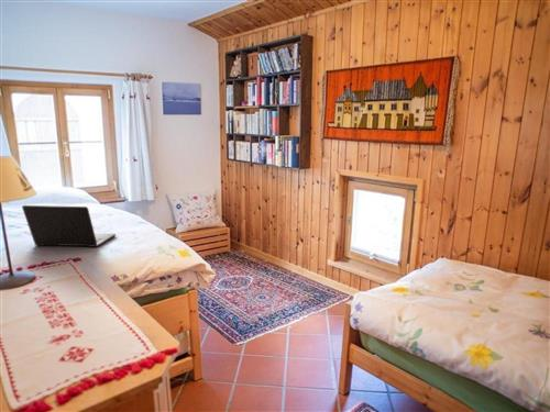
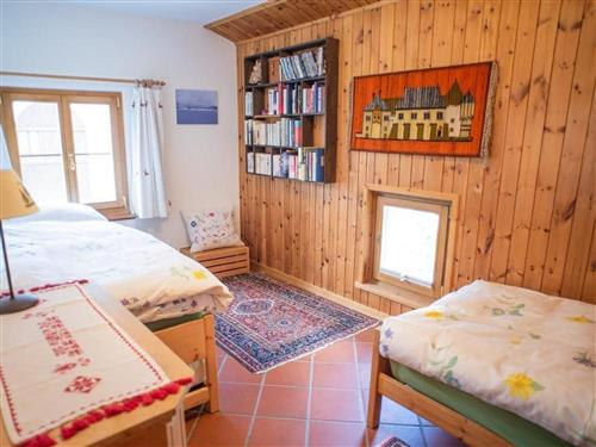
- laptop (72, 221)
